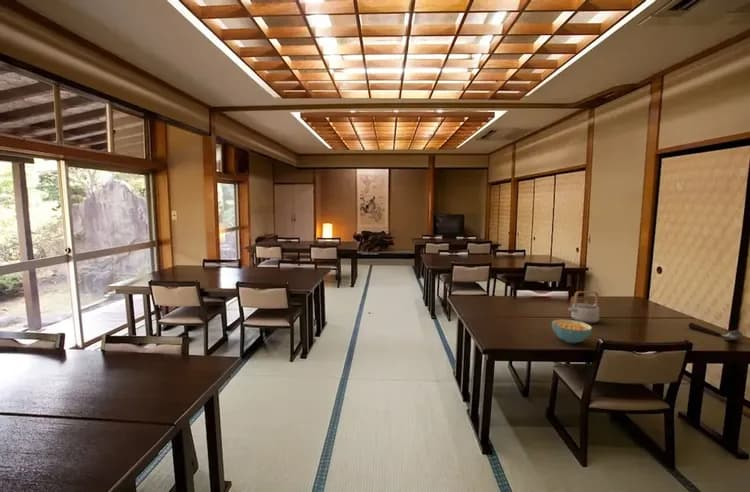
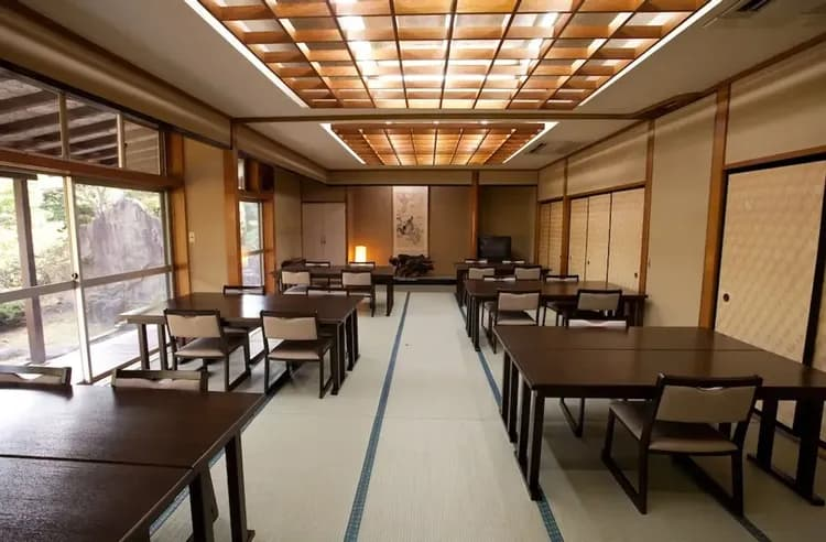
- spoon (713, 331)
- cereal bowl (571, 333)
- teapot (583, 306)
